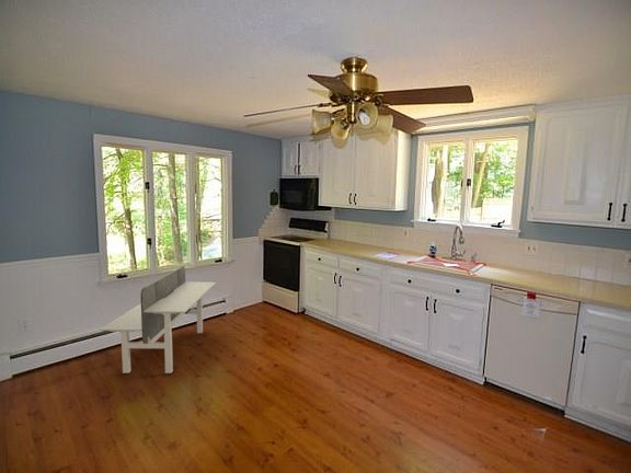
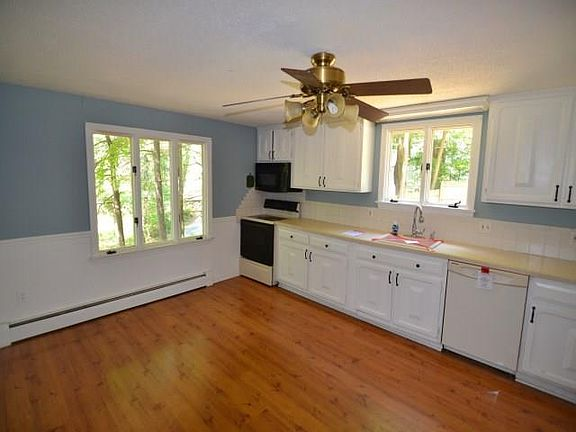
- desk (167, 313)
